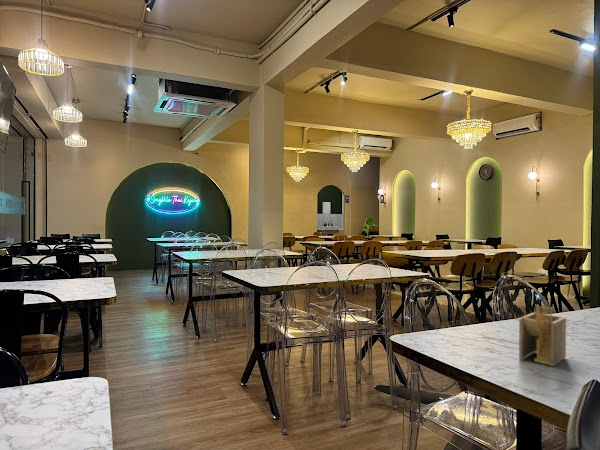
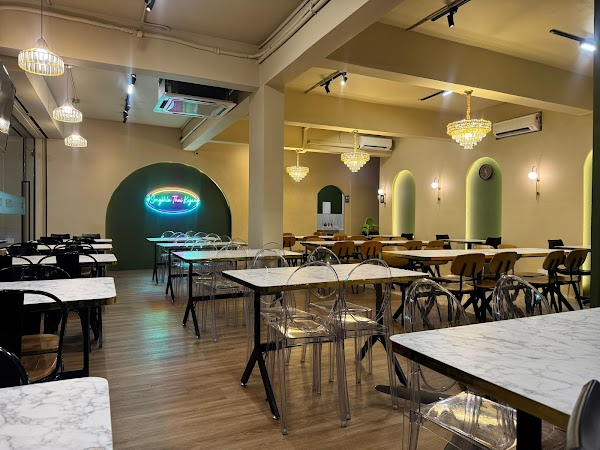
- napkin holder (542, 330)
